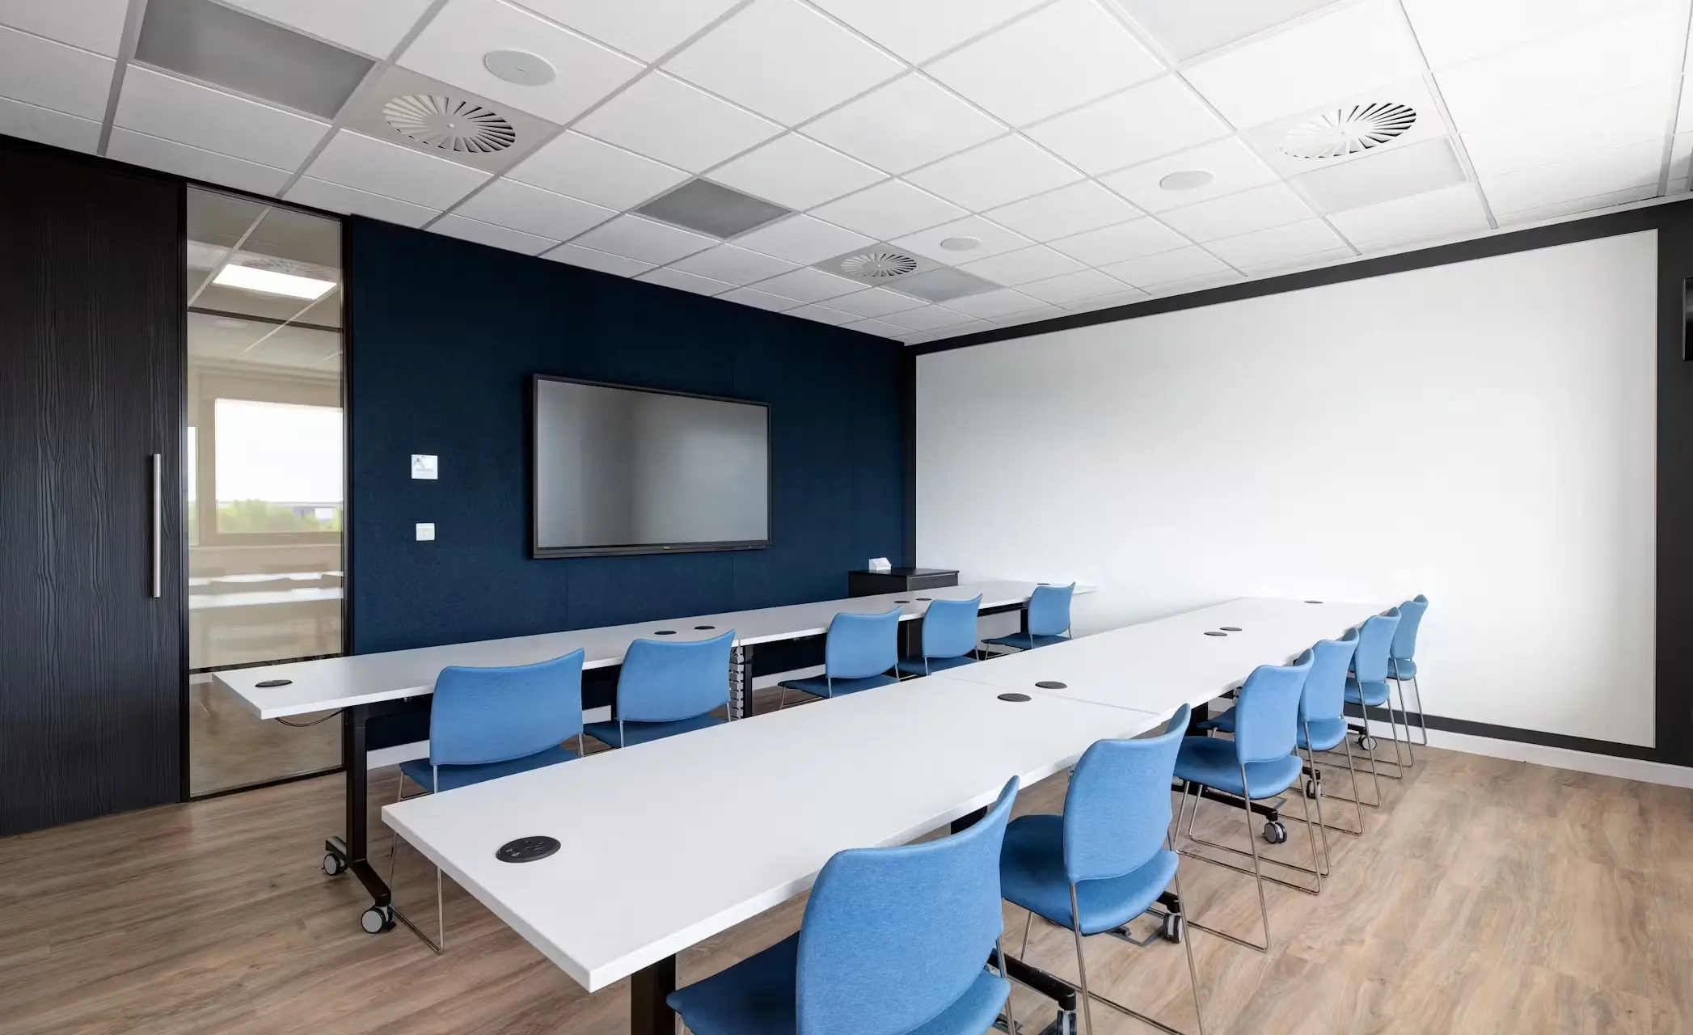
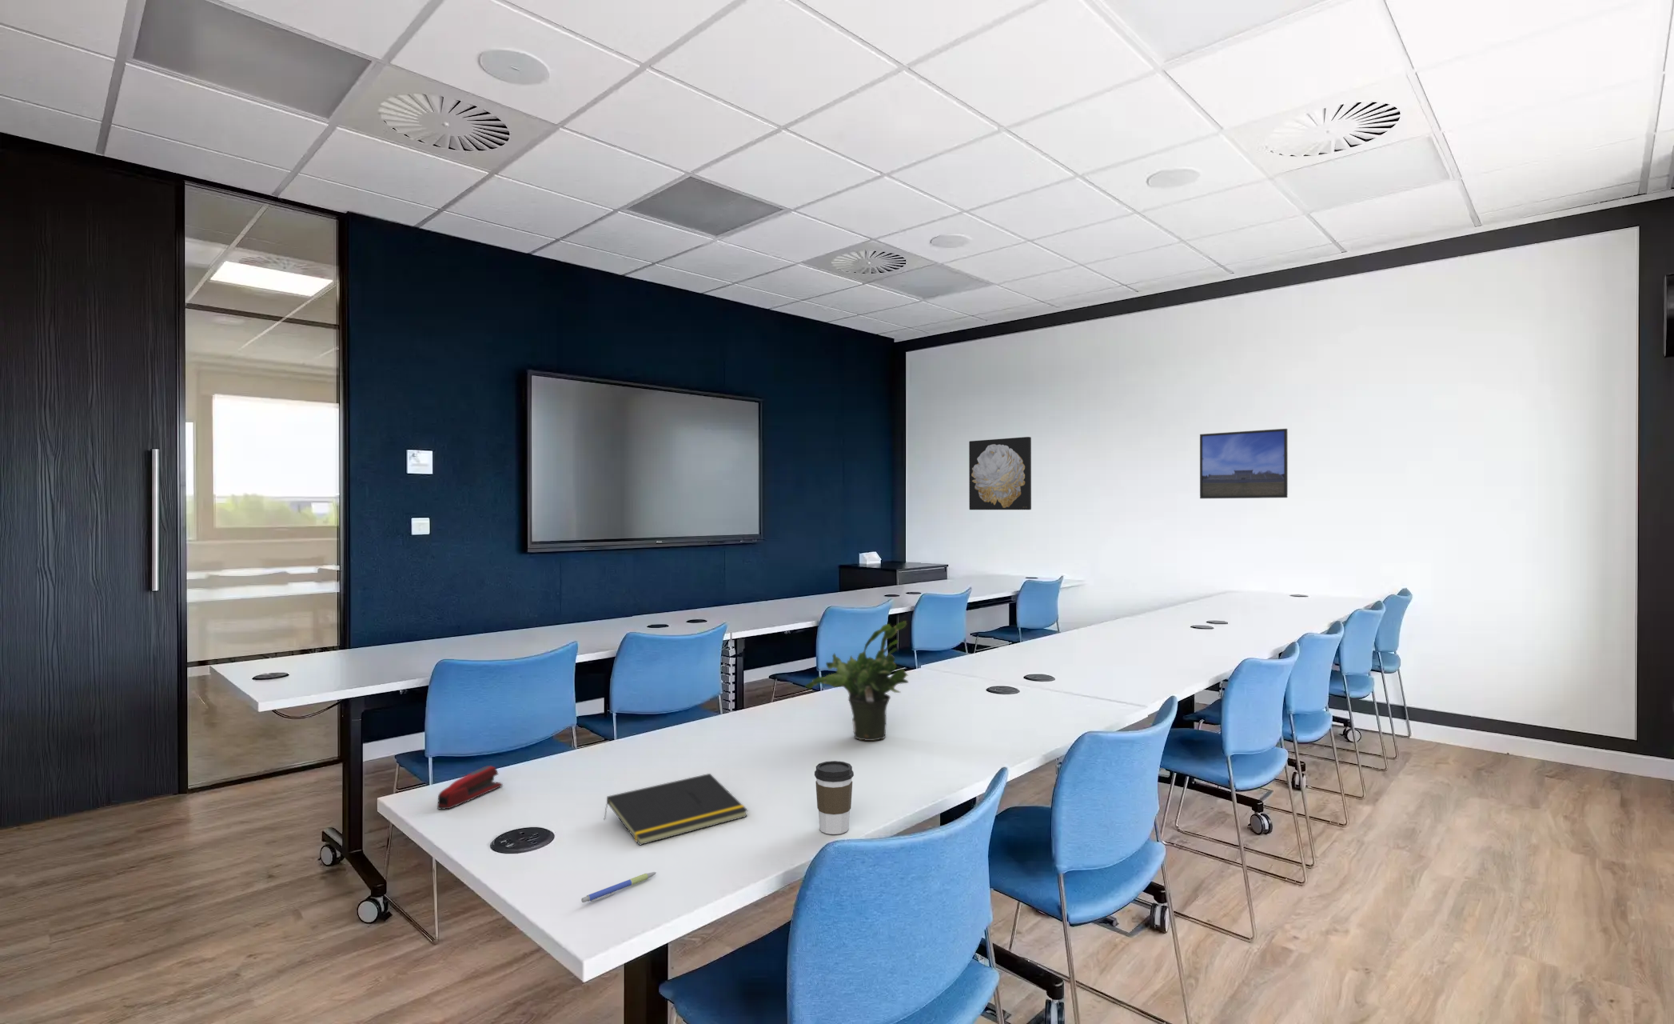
+ coffee cup (833, 797)
+ notepad (677, 805)
+ wall art (1000, 475)
+ stapler (470, 785)
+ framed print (1241, 465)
+ pen (621, 885)
+ potted plant (867, 677)
